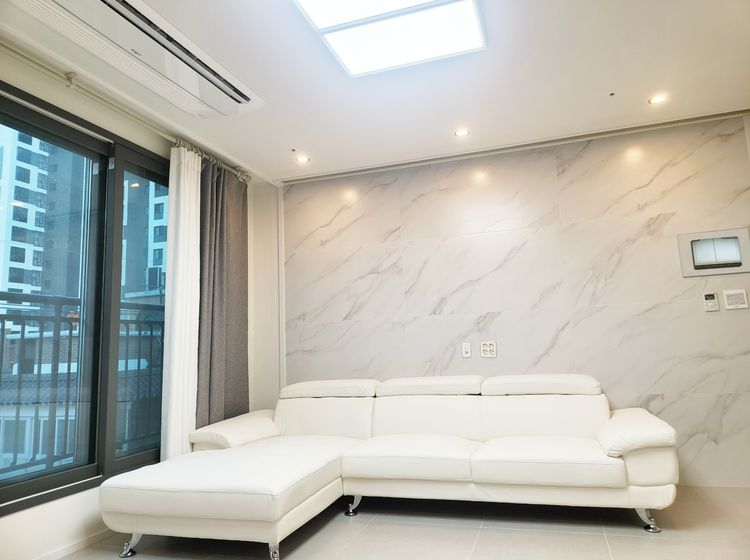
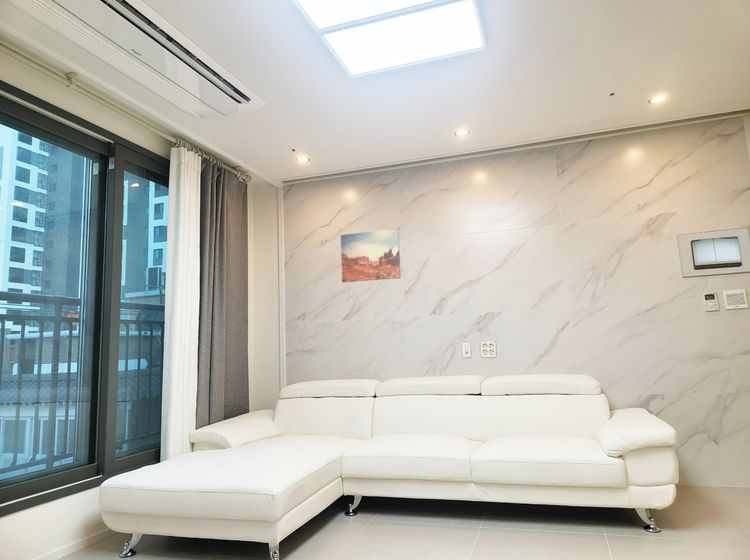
+ wall art (369, 256)
